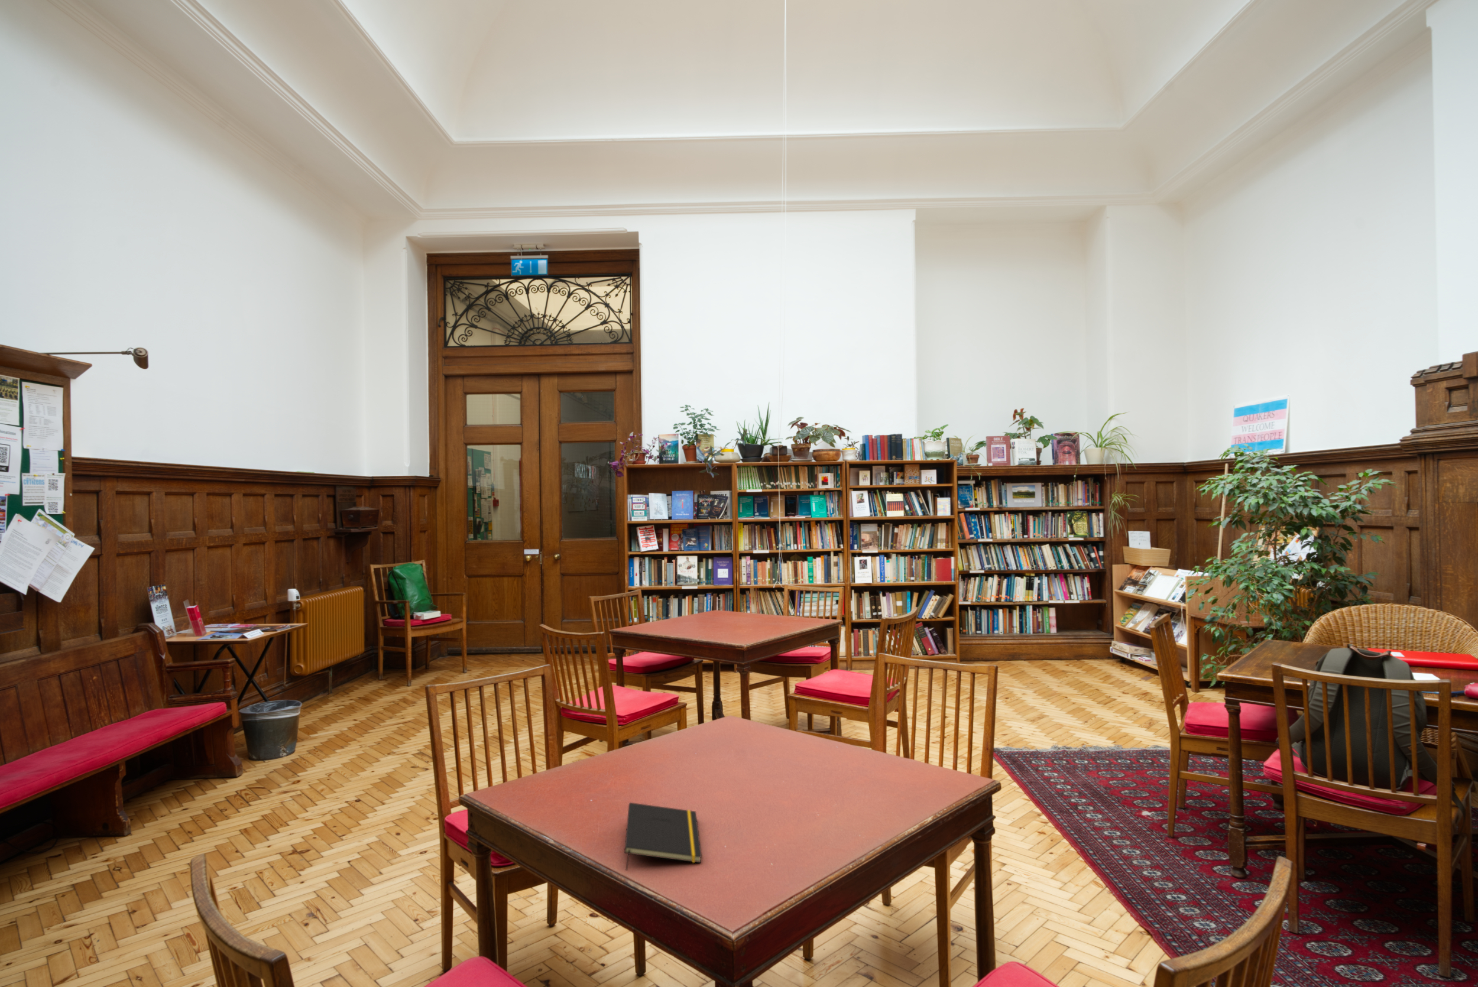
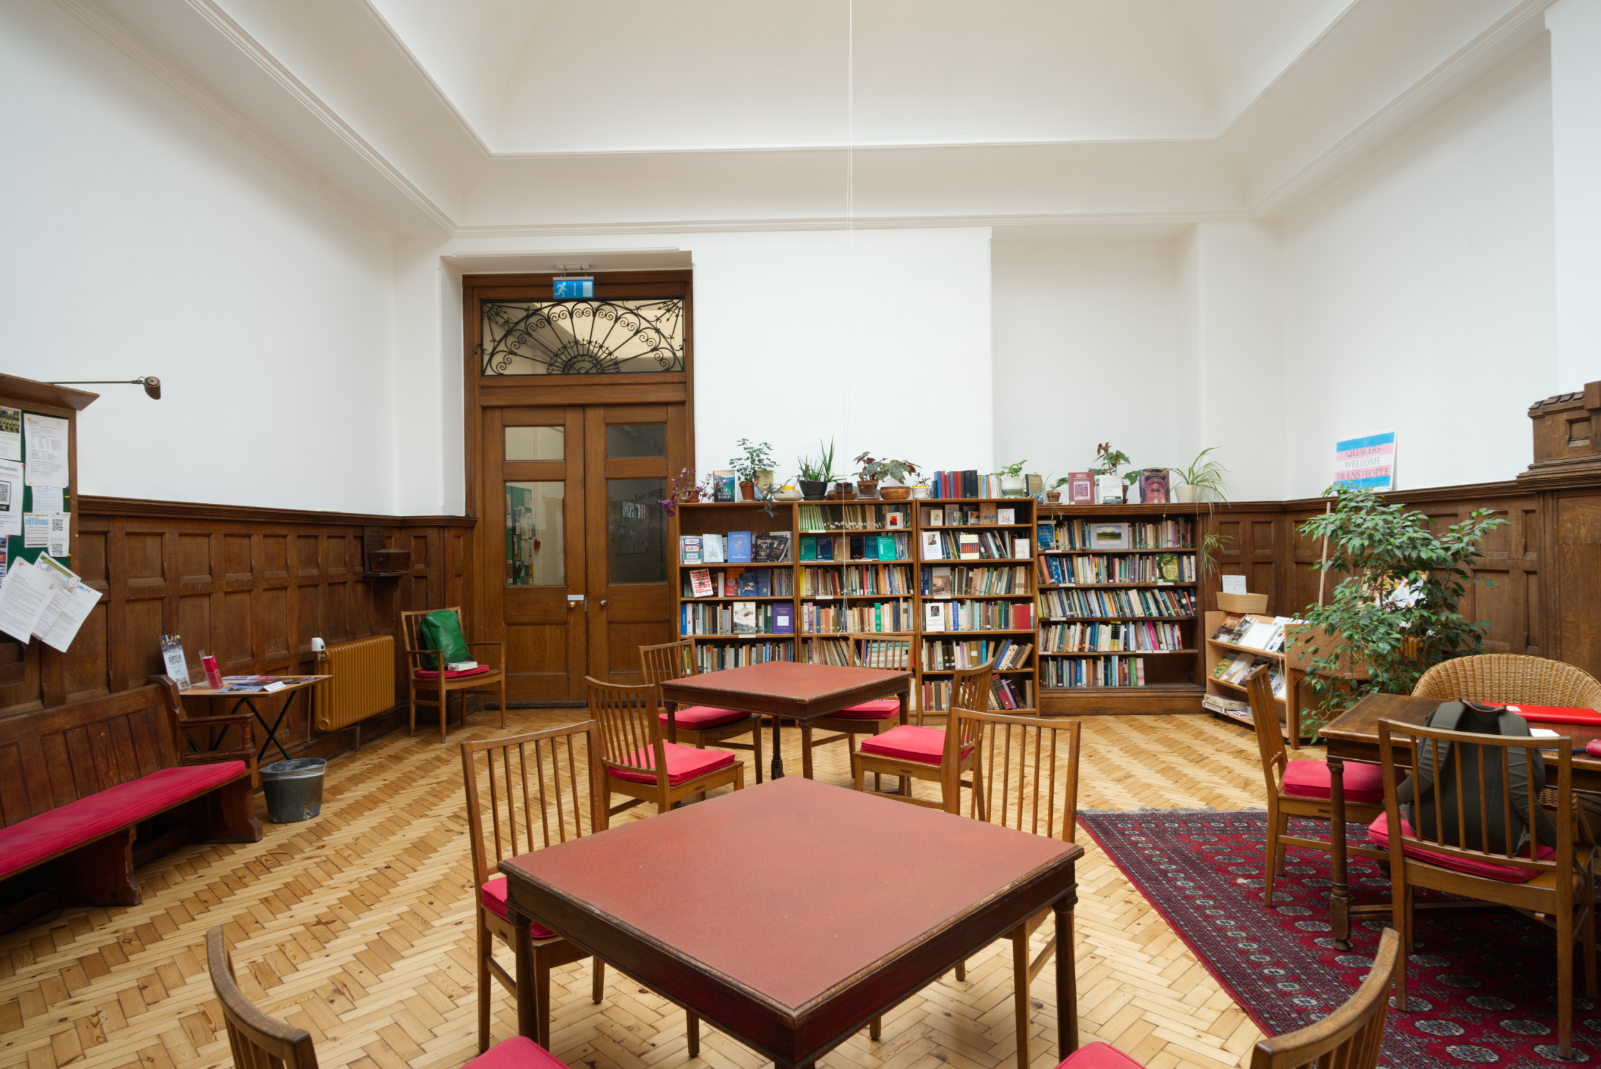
- notepad (663, 831)
